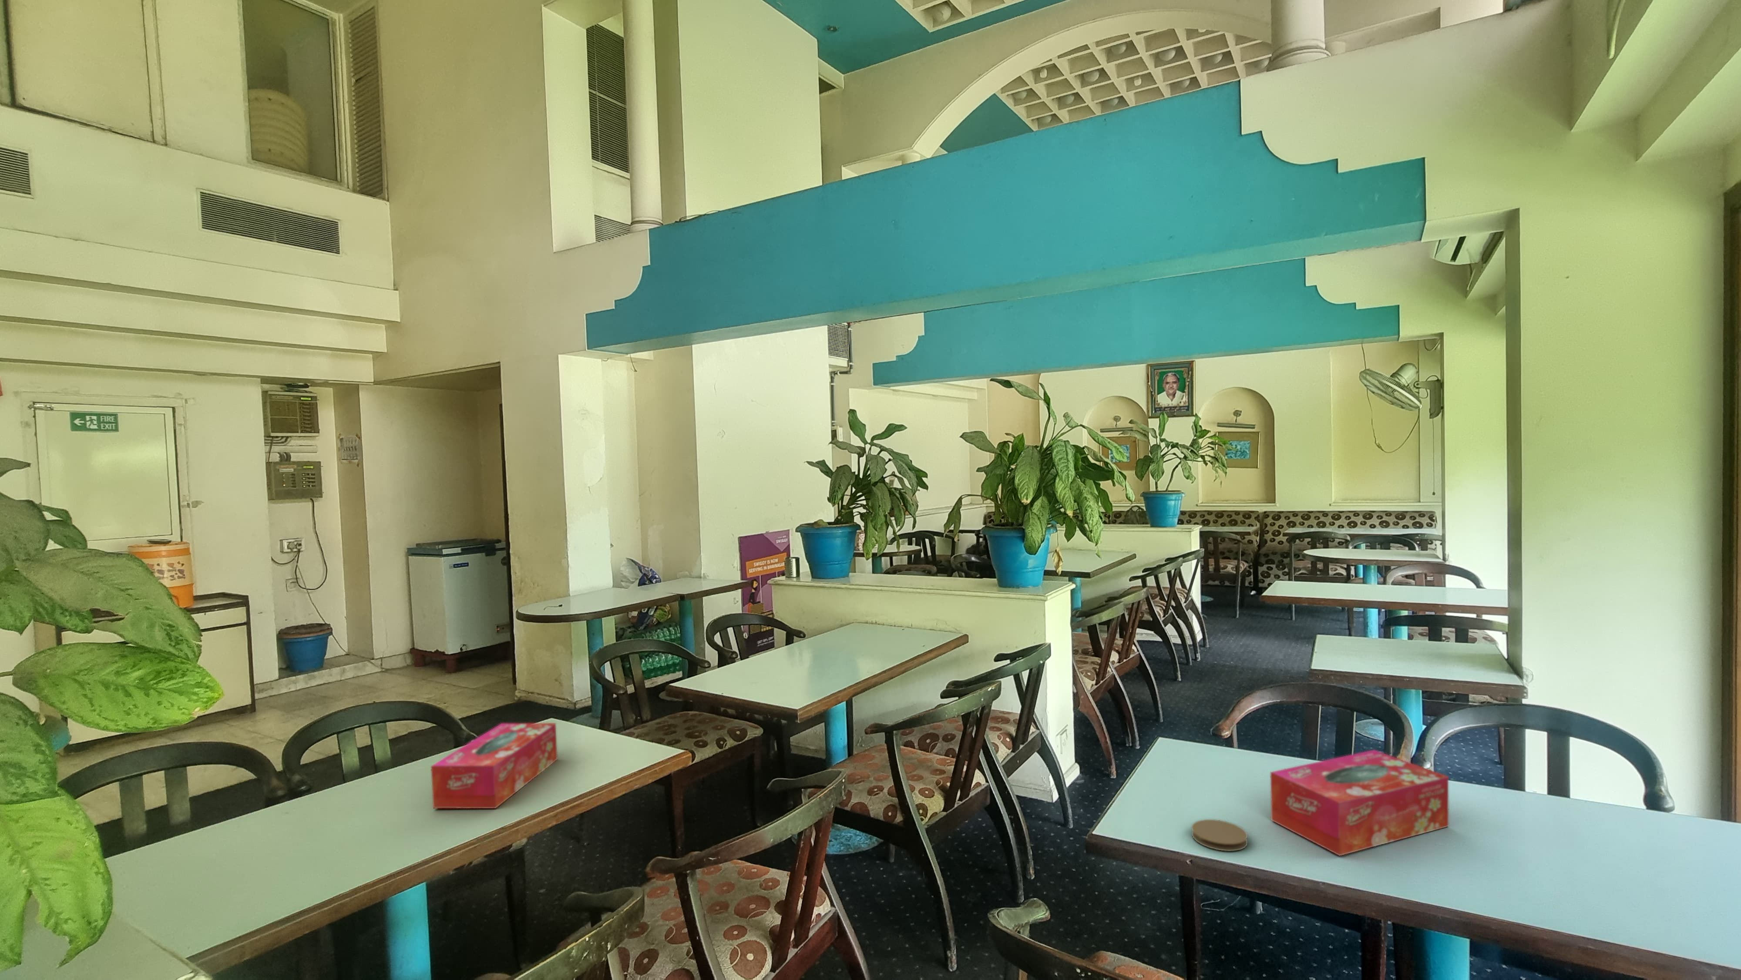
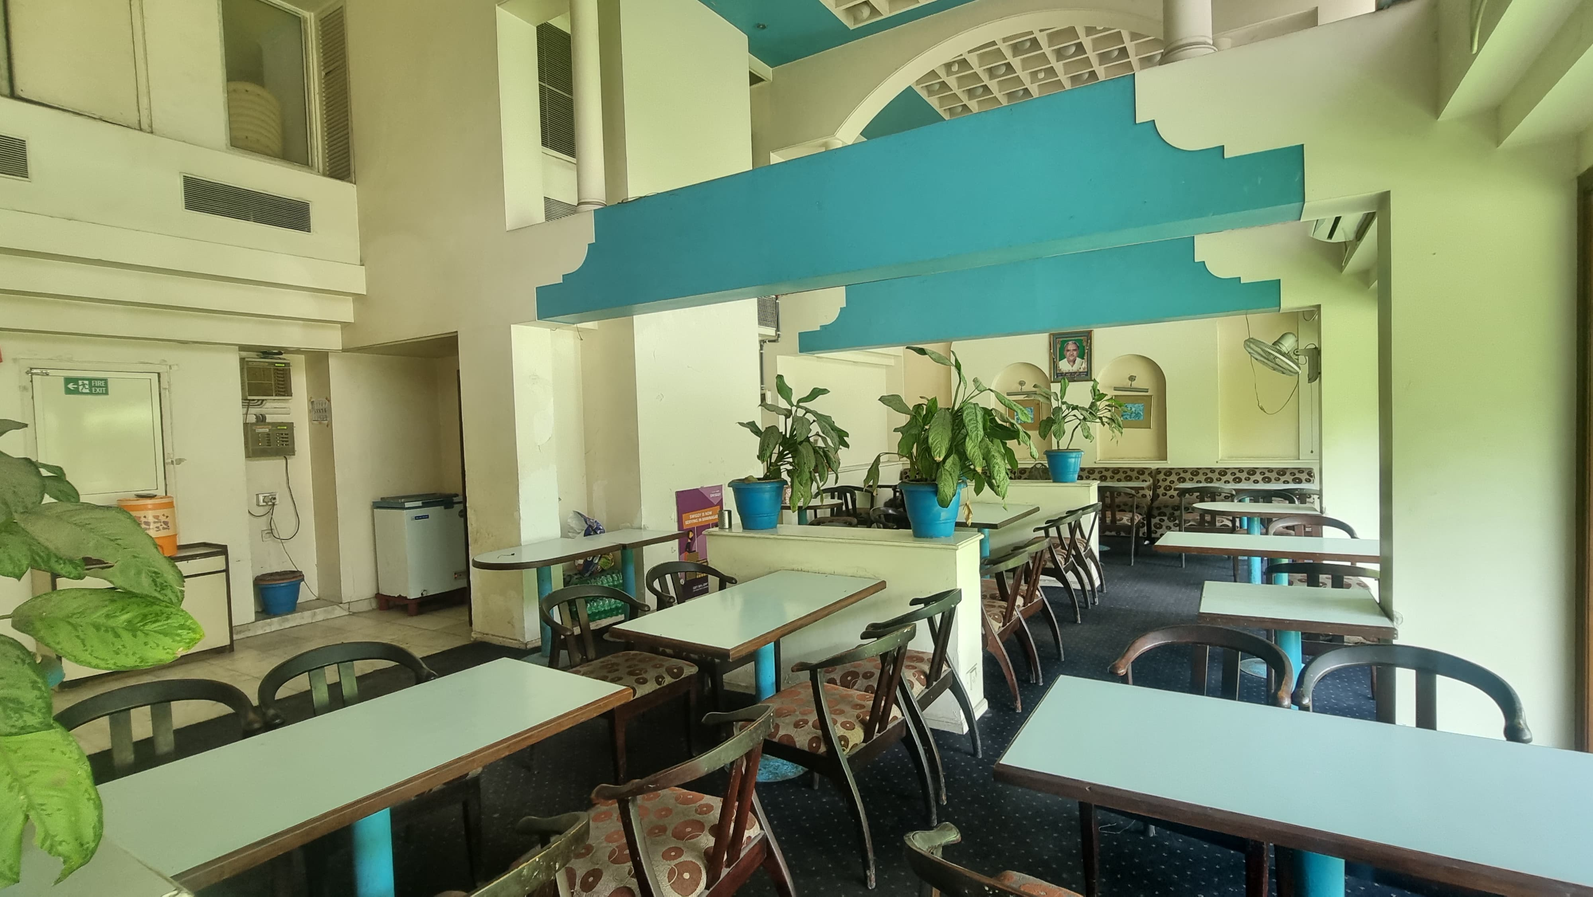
- coaster (1220, 834)
- tissue box (499, 762)
- tissue box (1358, 798)
